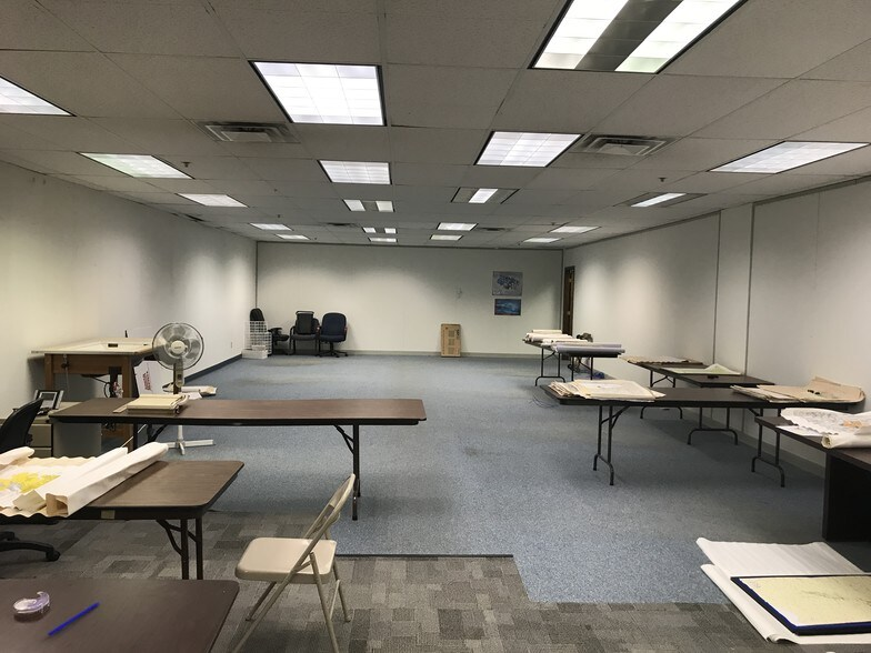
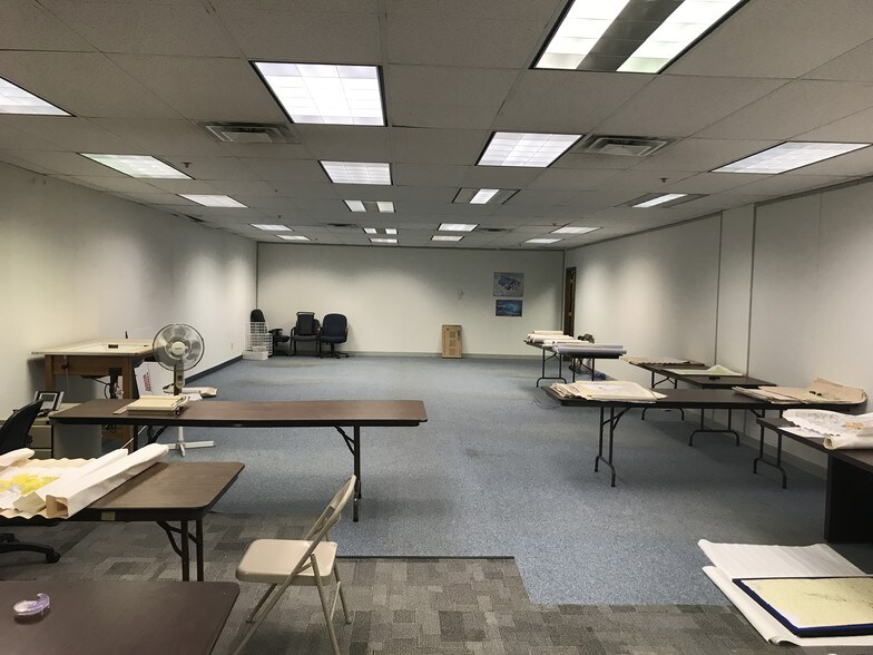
- pen (76, 616)
